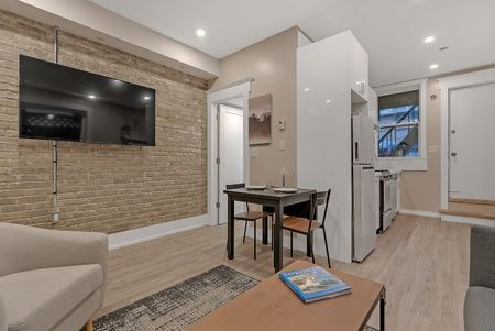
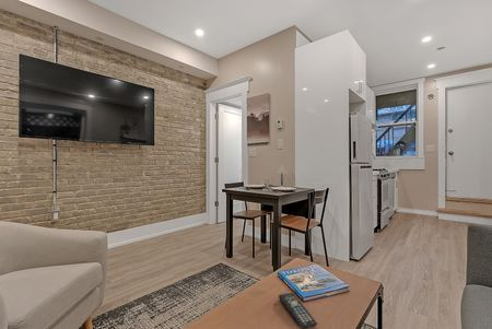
+ remote control (295, 308)
